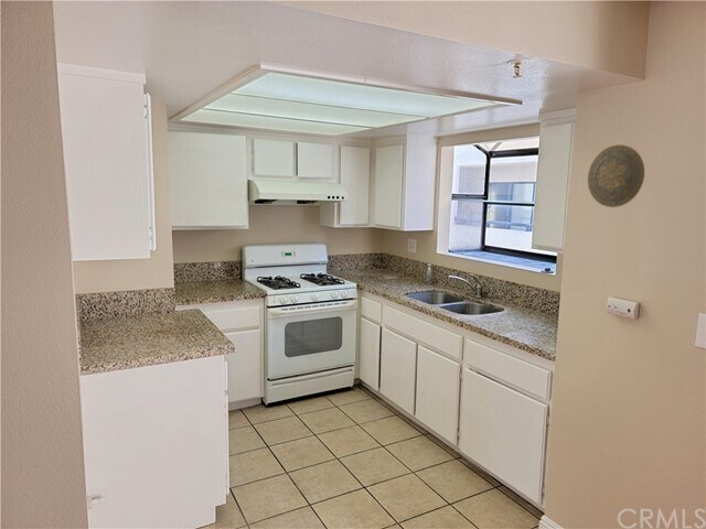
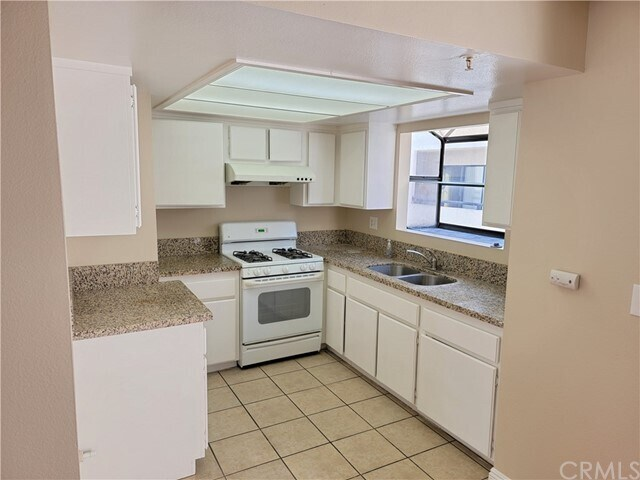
- decorative plate (612, 175)
